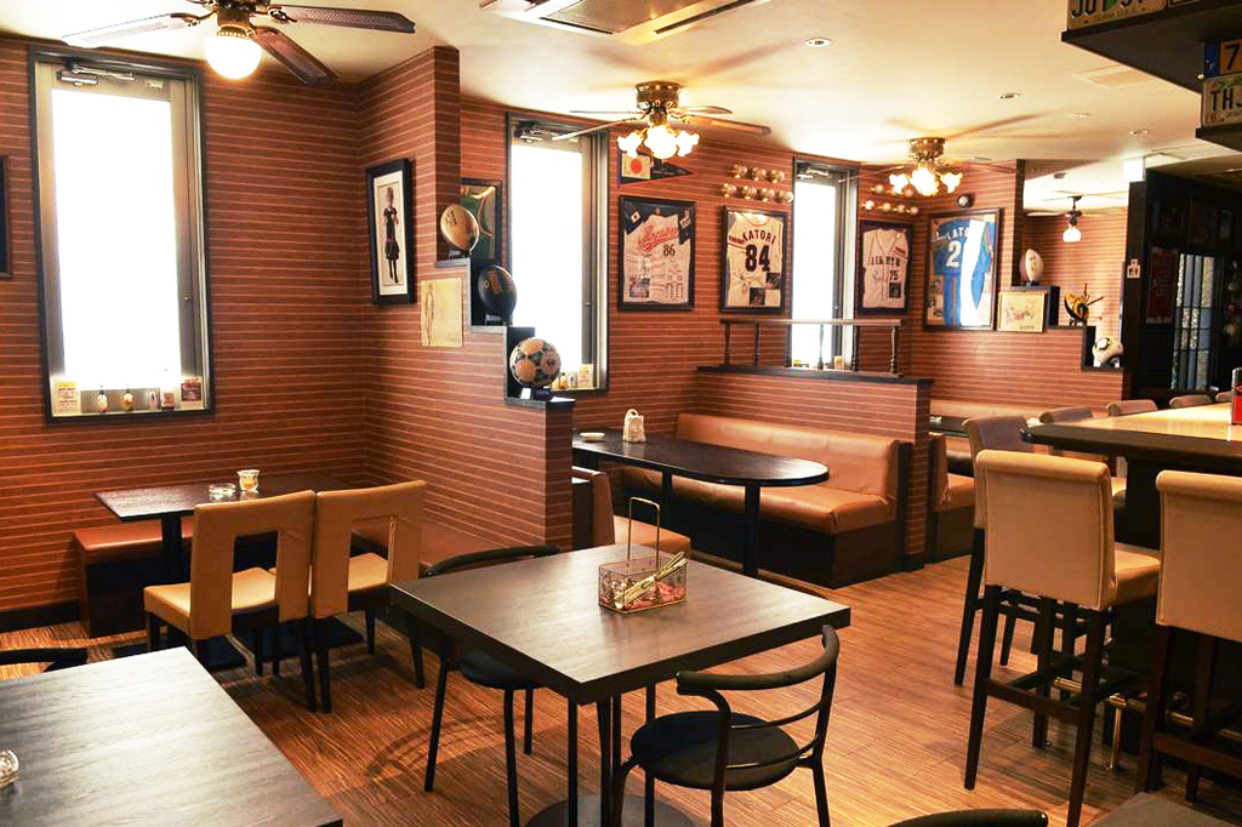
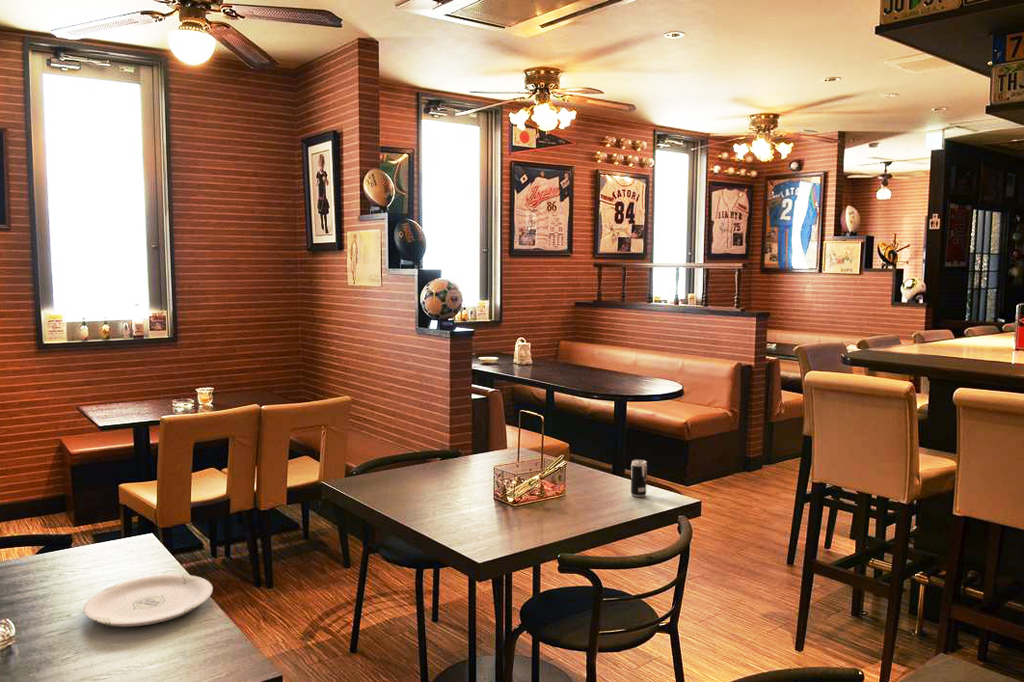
+ beverage can (638, 478)
+ plate (150, 601)
